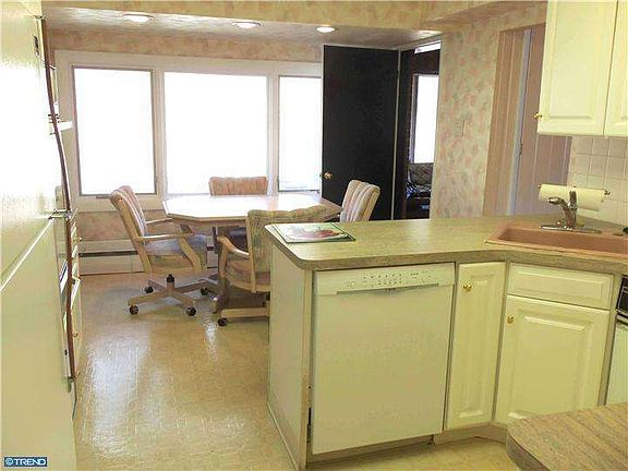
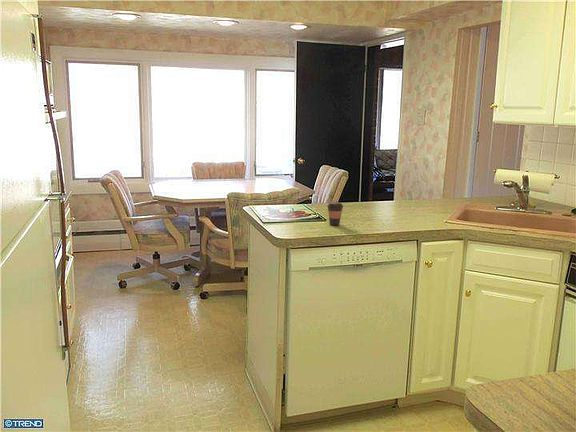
+ coffee cup (334, 213)
